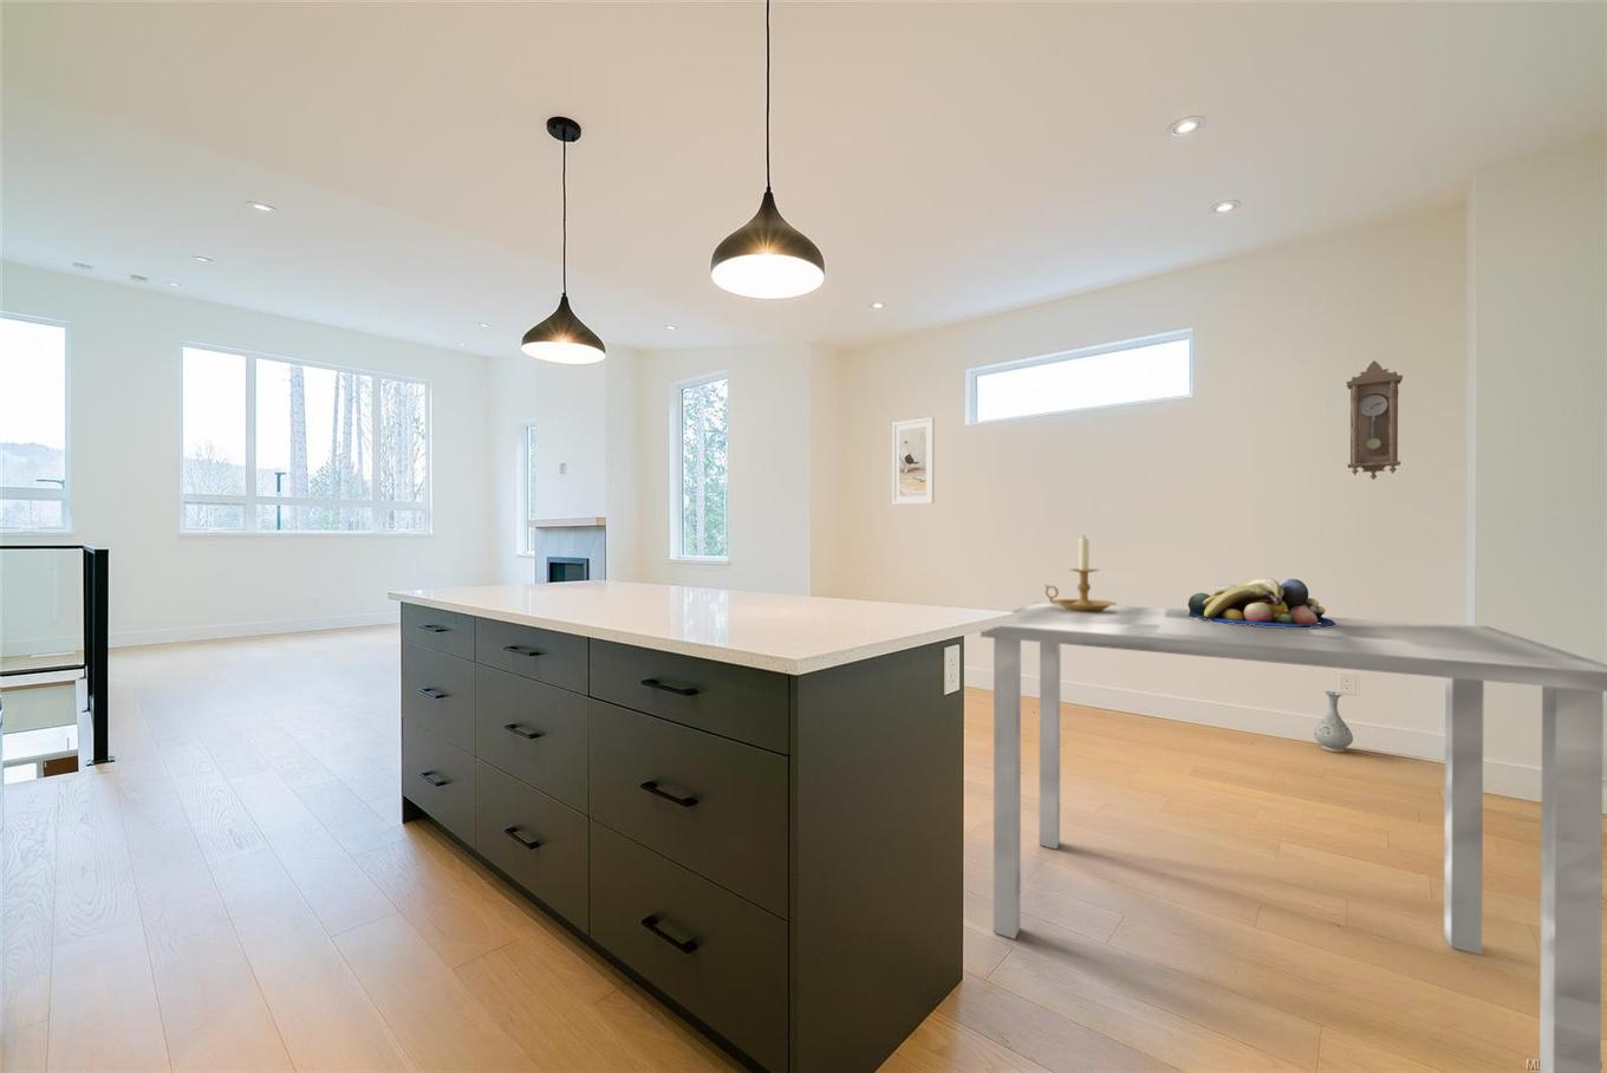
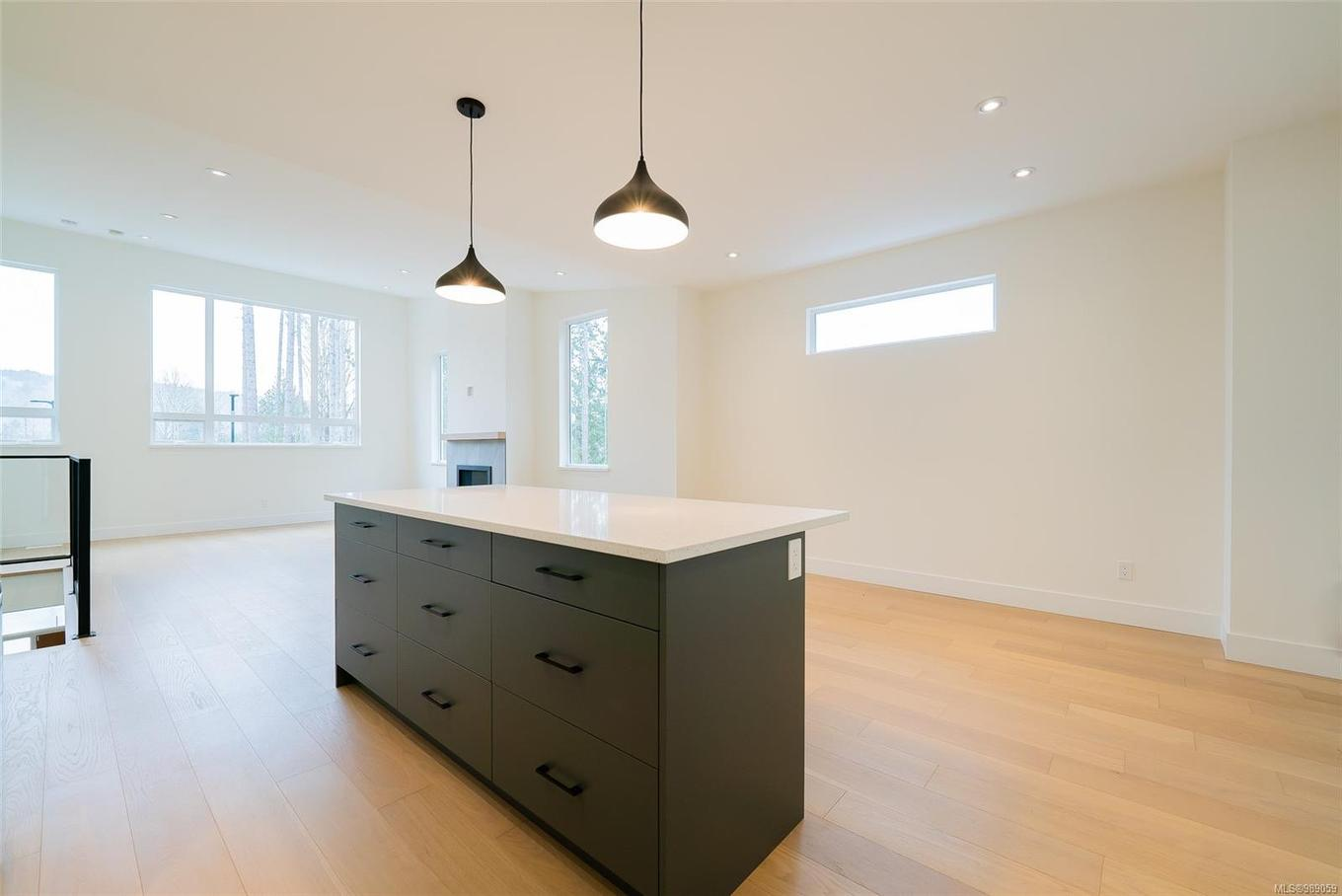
- dining table (1244, 660)
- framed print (912, 462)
- fruit bowl (1259, 598)
- pendulum clock (1373, 420)
- candle holder (1084, 572)
- vase (1333, 721)
